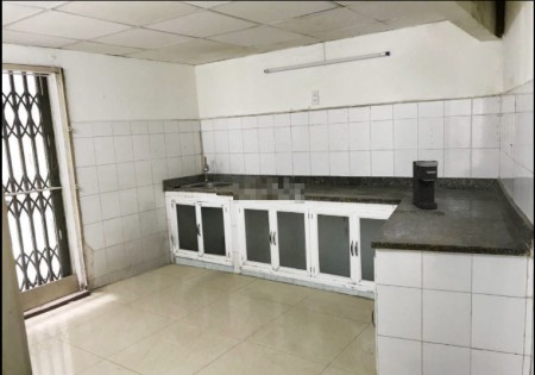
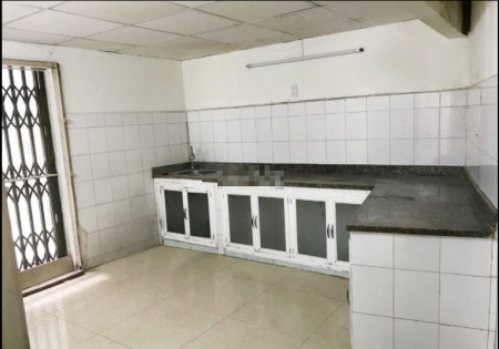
- coffee maker (424, 182)
